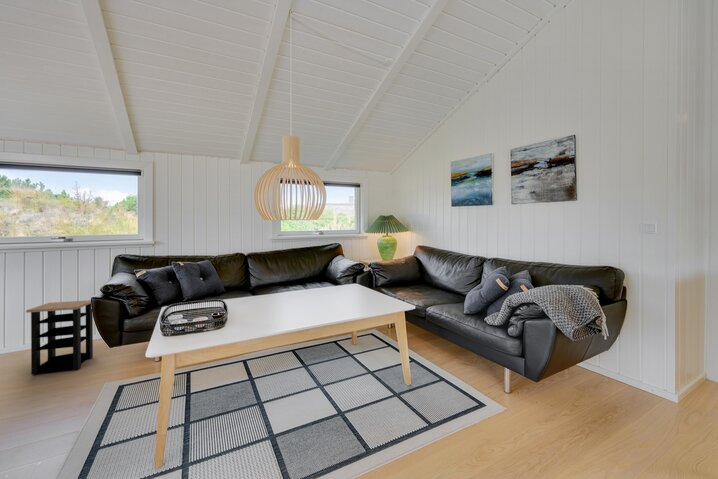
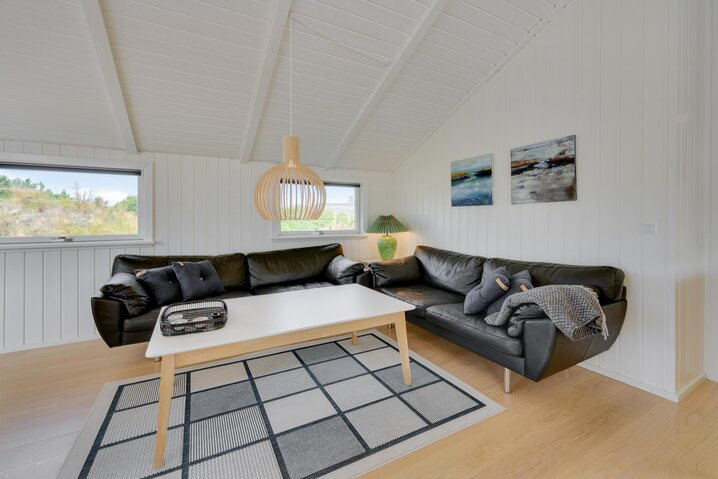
- side table (63, 335)
